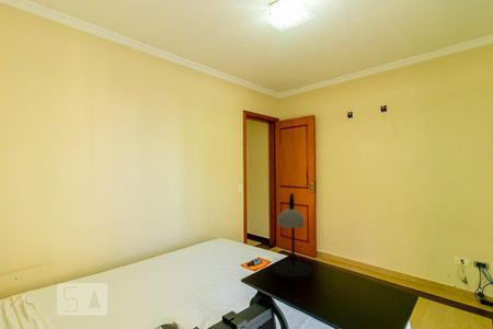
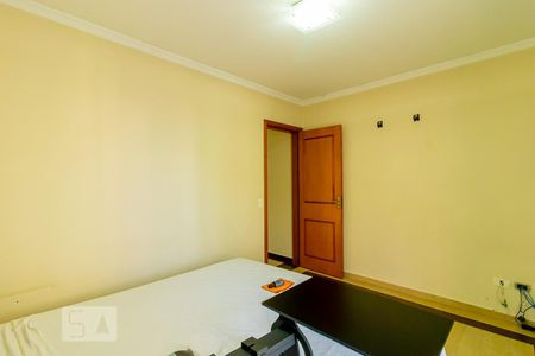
- table lamp (291, 232)
